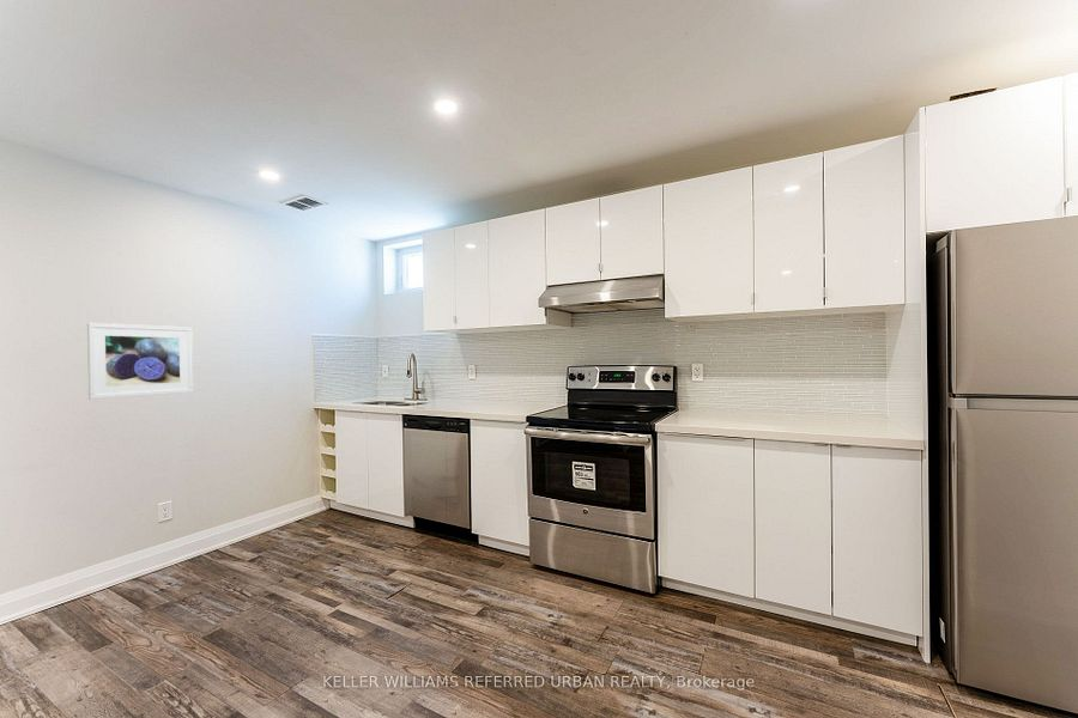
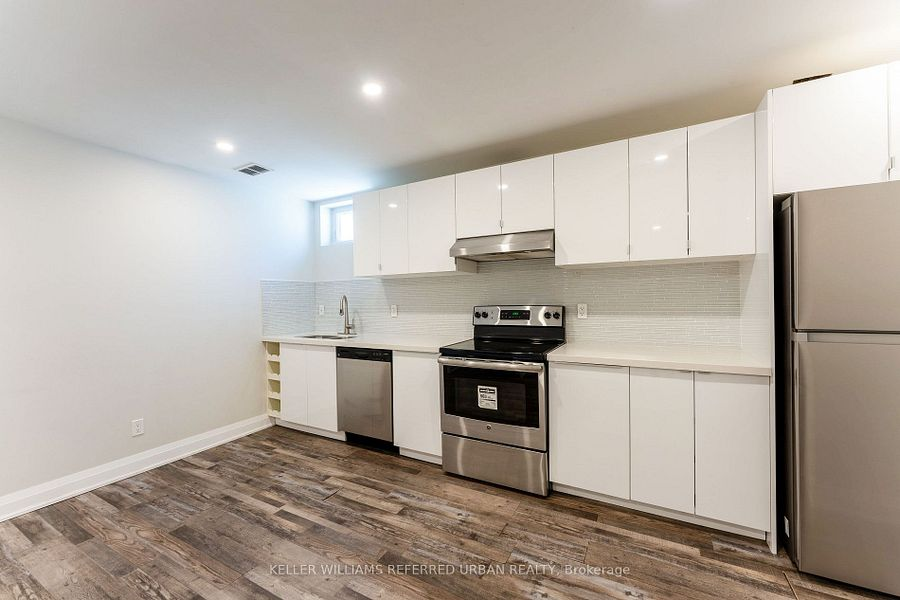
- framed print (144, 360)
